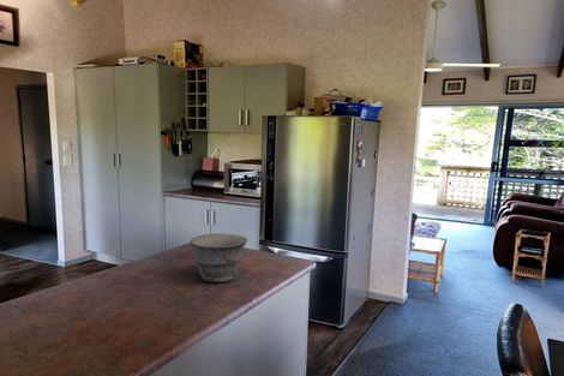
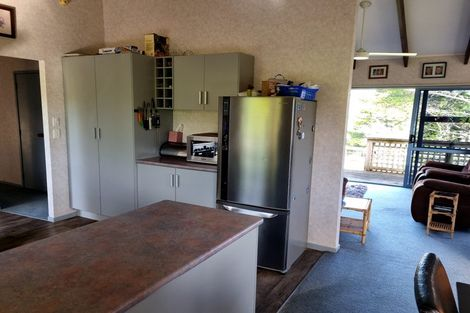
- bowl (218, 257)
